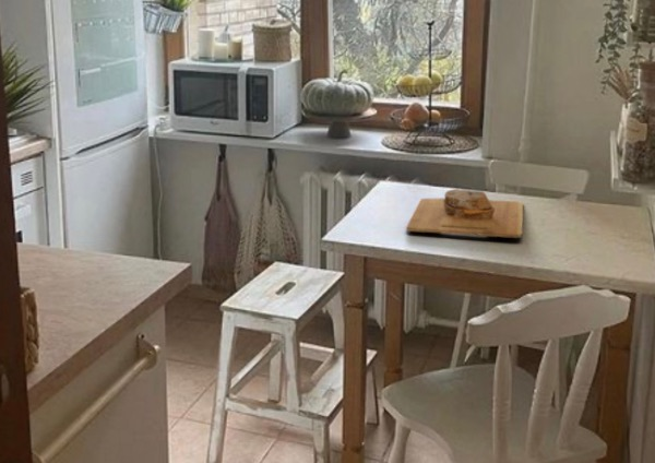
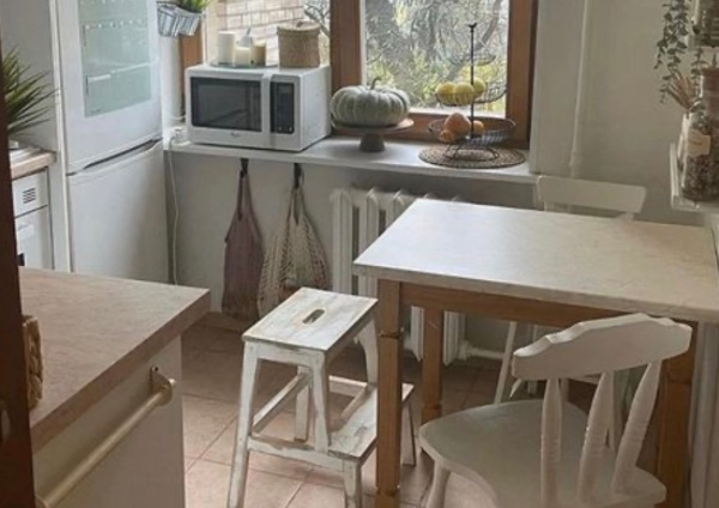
- cutting board (468, 203)
